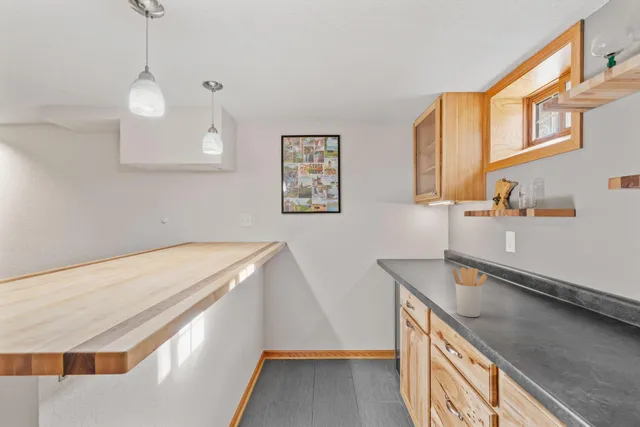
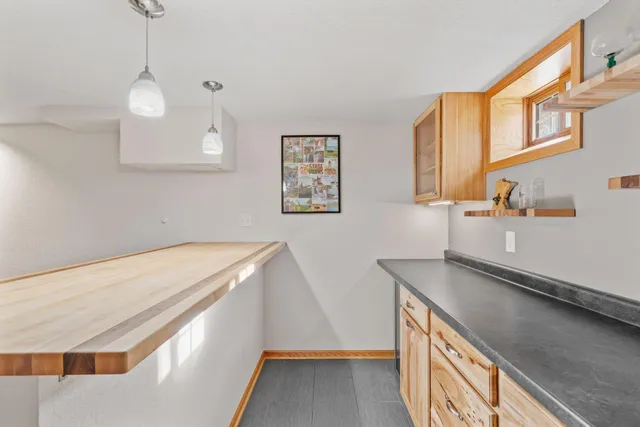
- utensil holder (468, 290)
